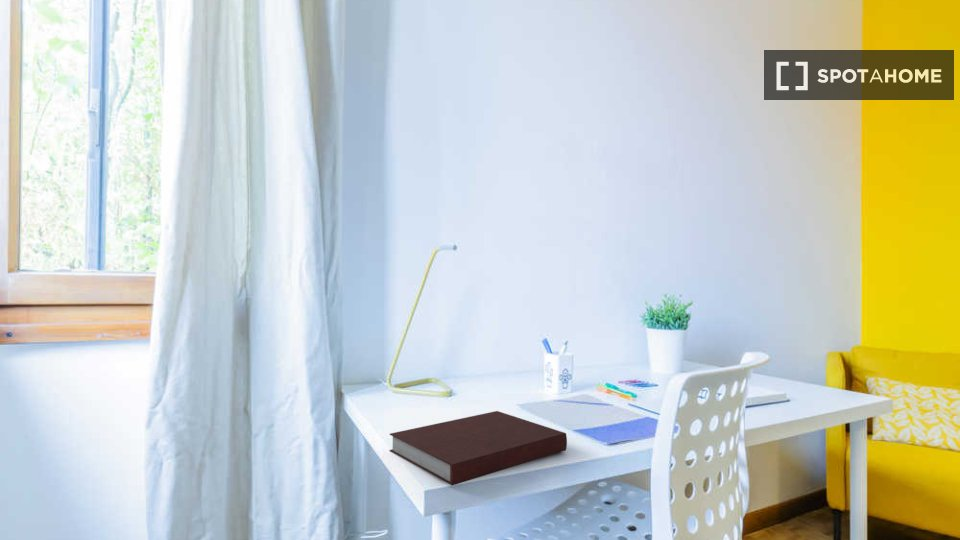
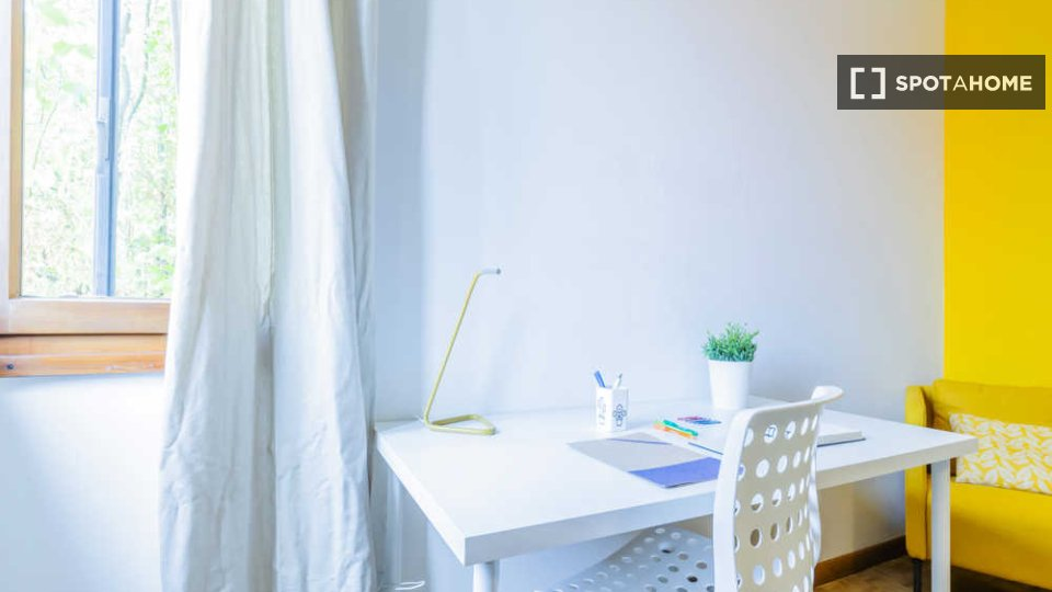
- notebook (478, 442)
